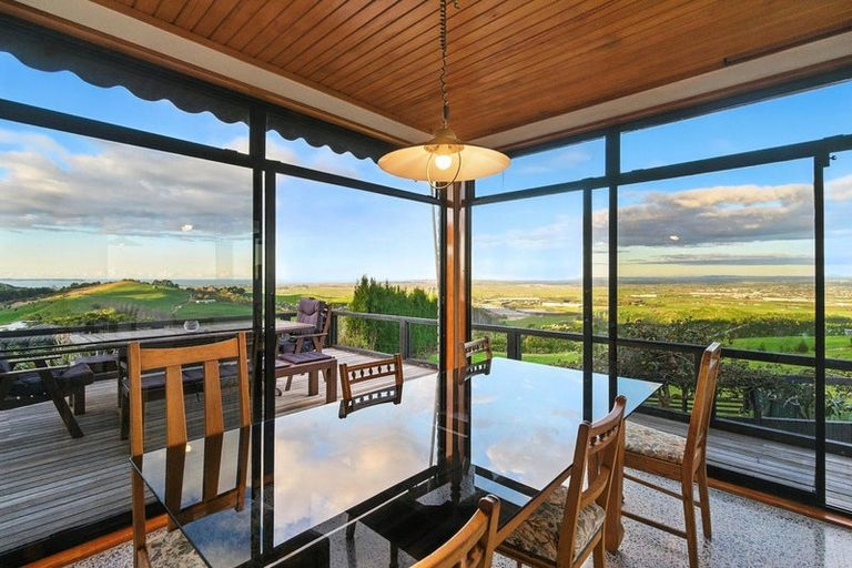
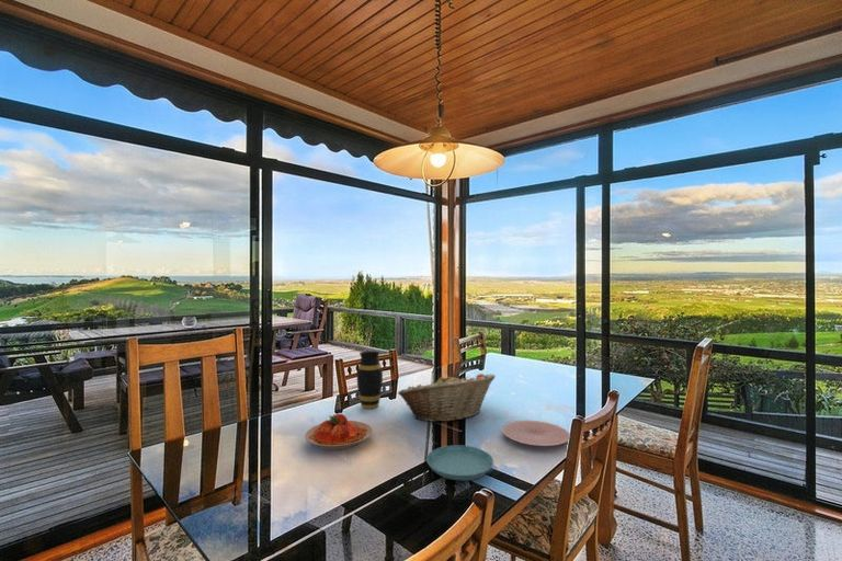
+ vase (369, 379)
+ plate (339, 427)
+ fruit basket (447, 392)
+ saucer (459, 462)
+ plate (535, 434)
